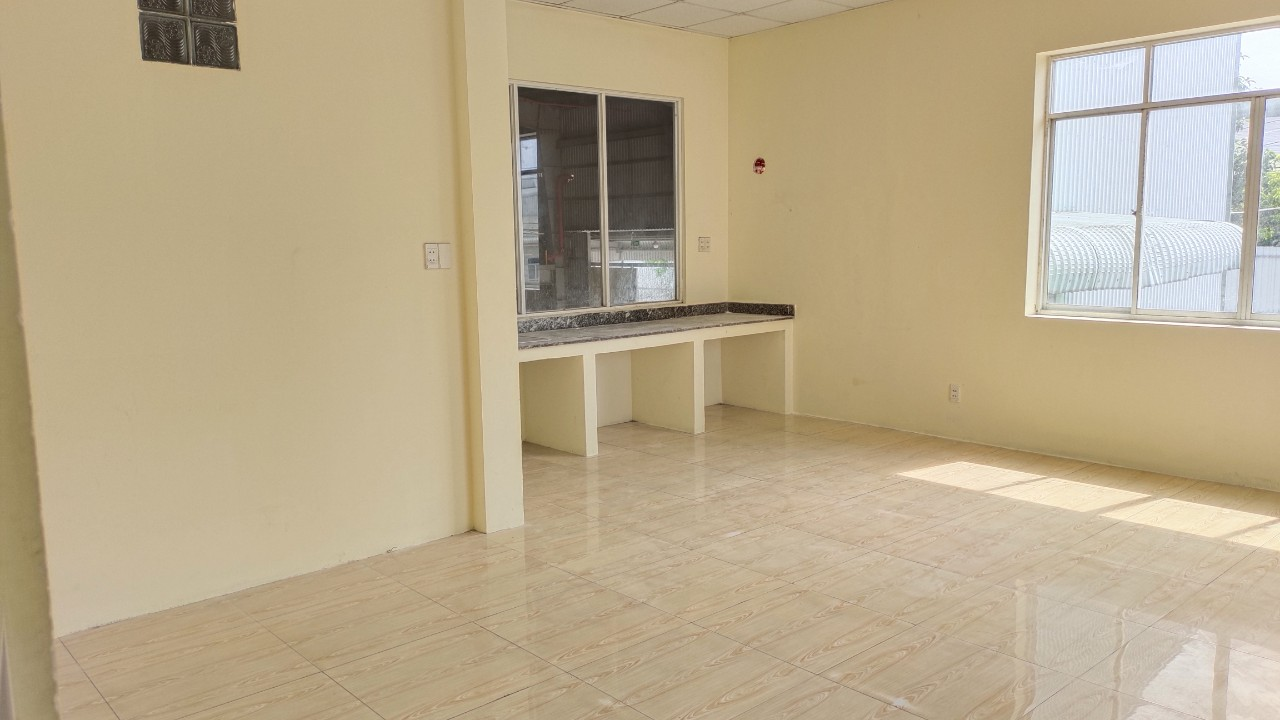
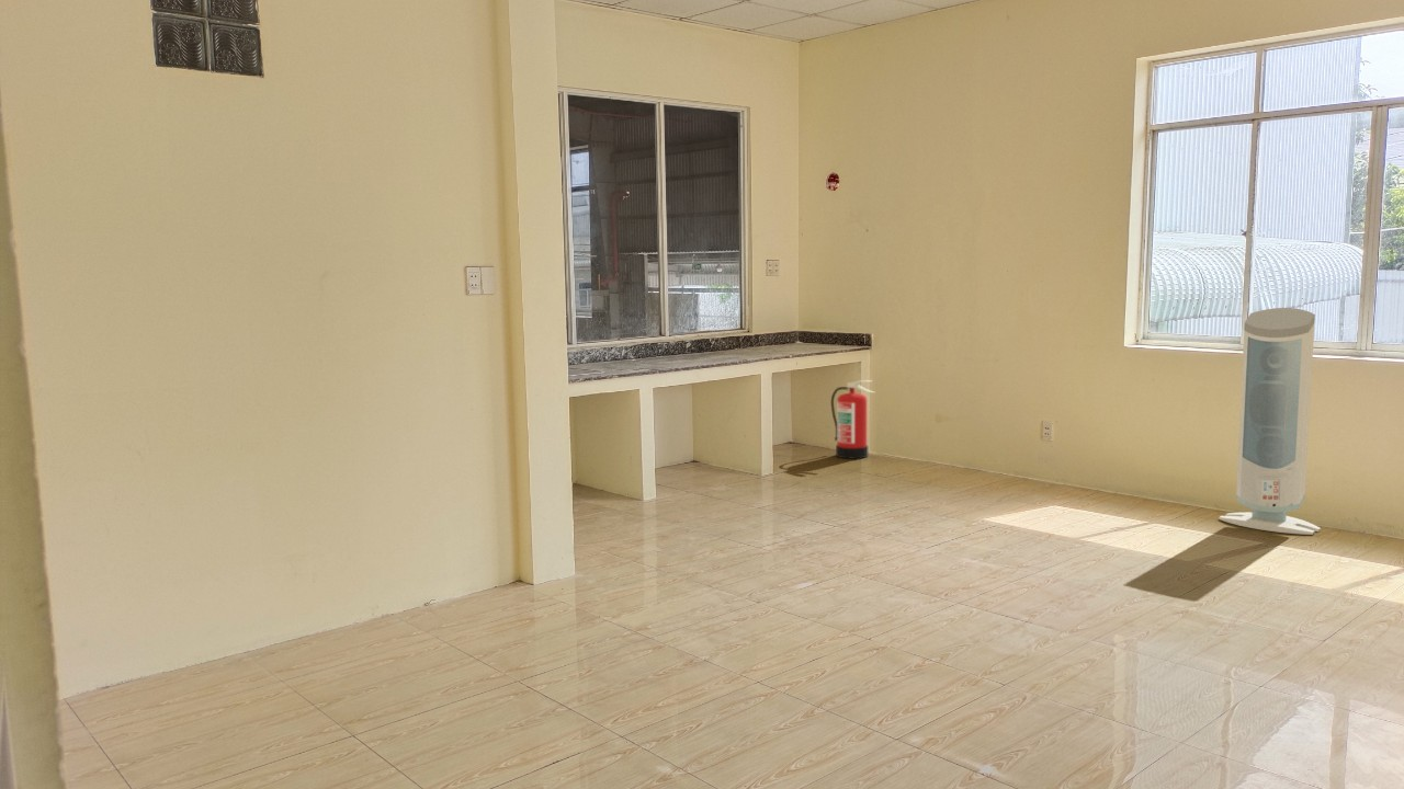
+ fire extinguisher (852, 418)
+ air purifier (1273, 418)
